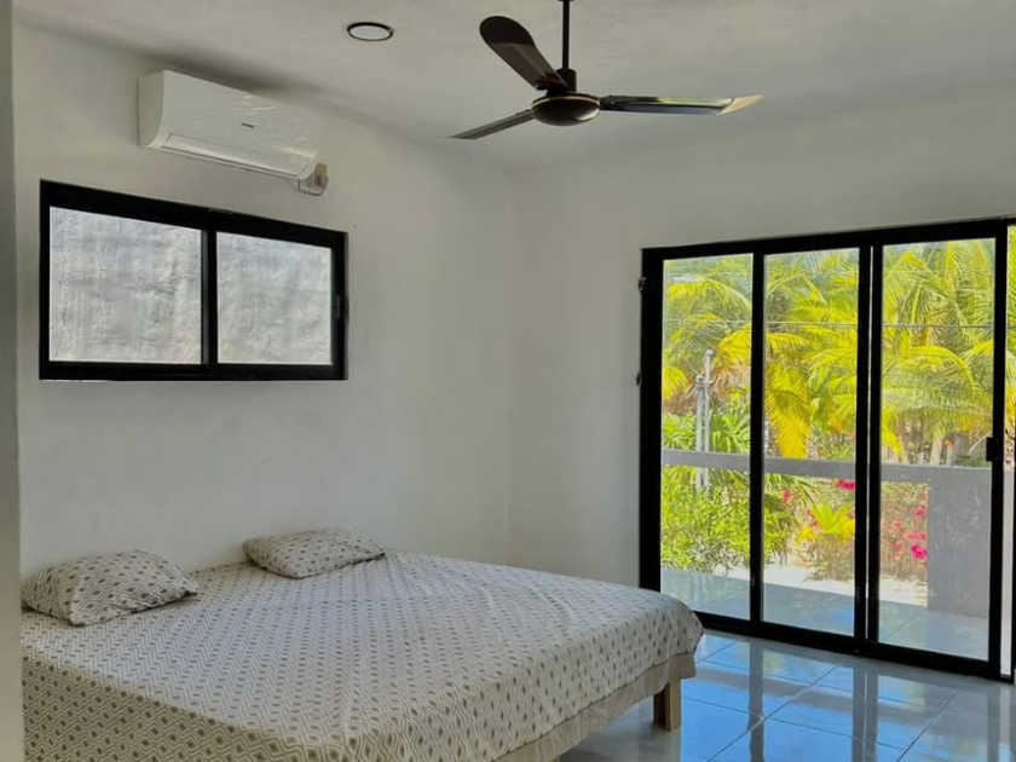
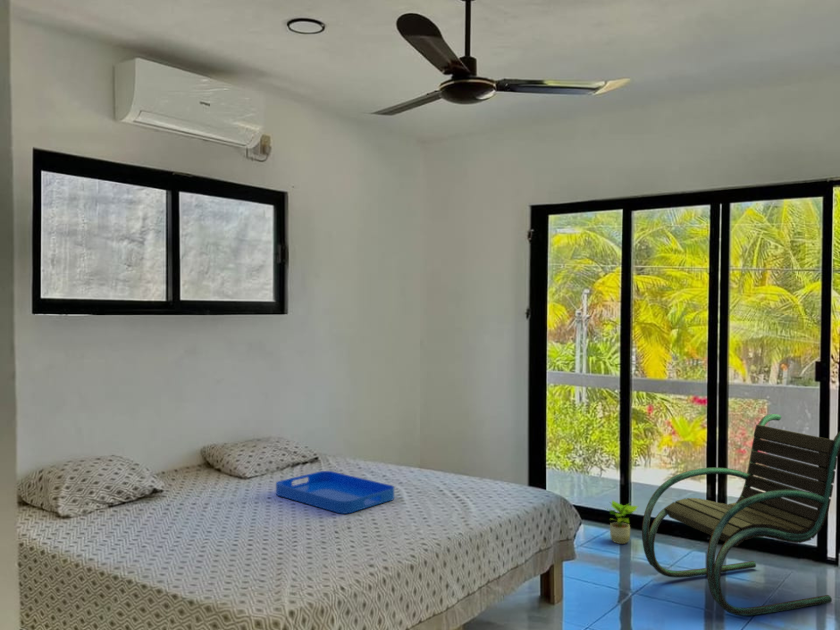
+ serving tray (334, 490)
+ potted plant (623, 520)
+ lounge chair (747, 507)
